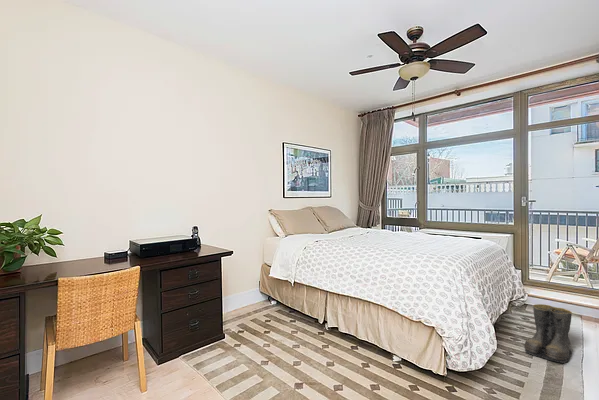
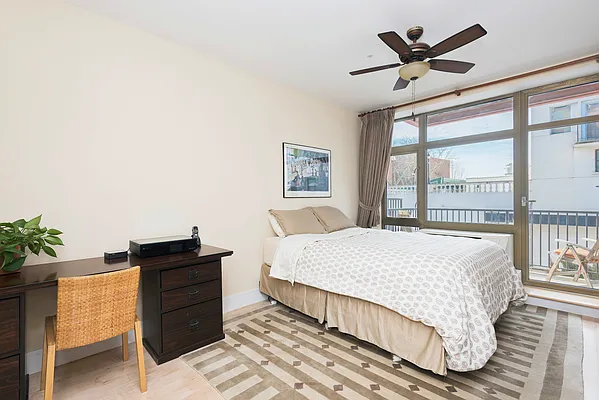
- boots (548, 330)
